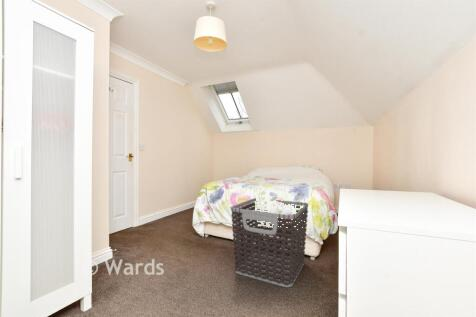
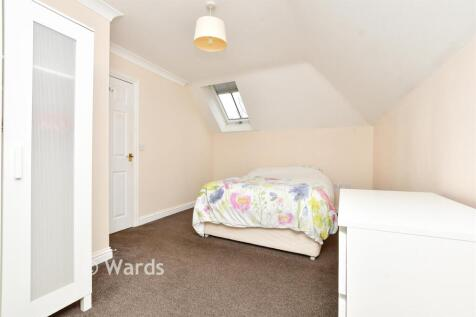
- clothes hamper (271, 235)
